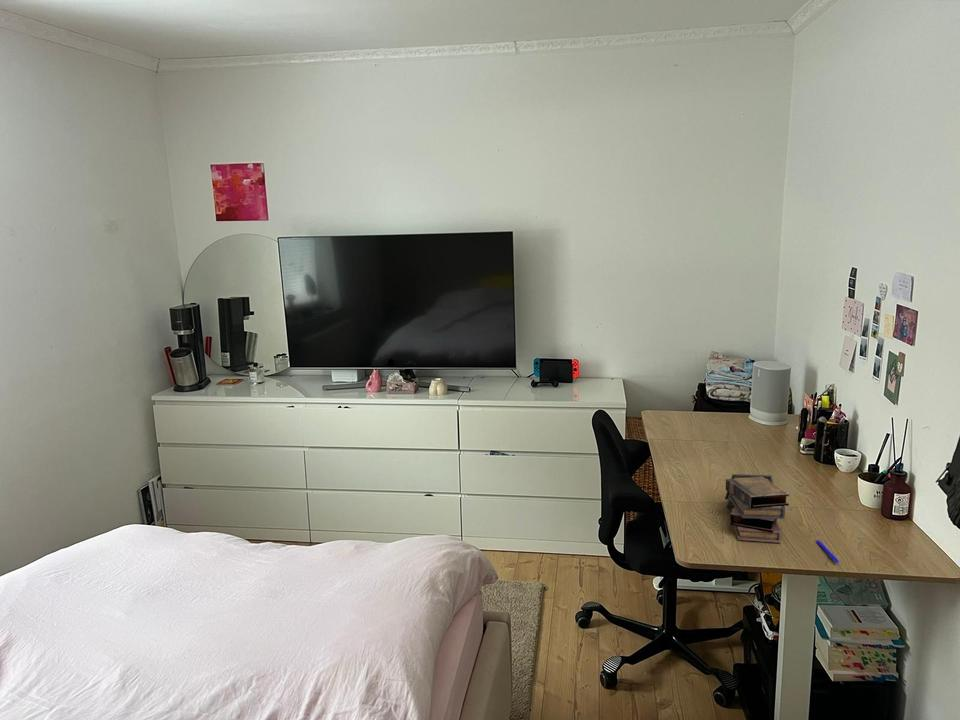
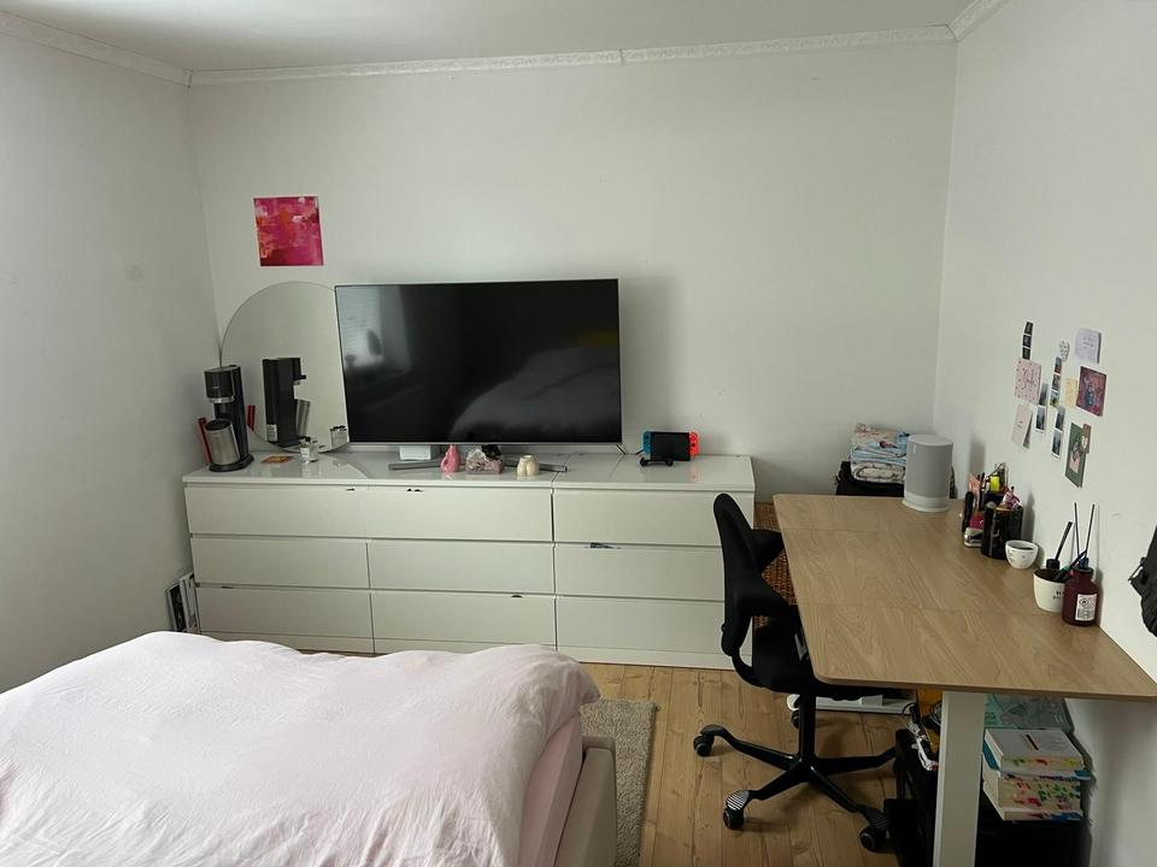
- book (752, 501)
- pen (826, 550)
